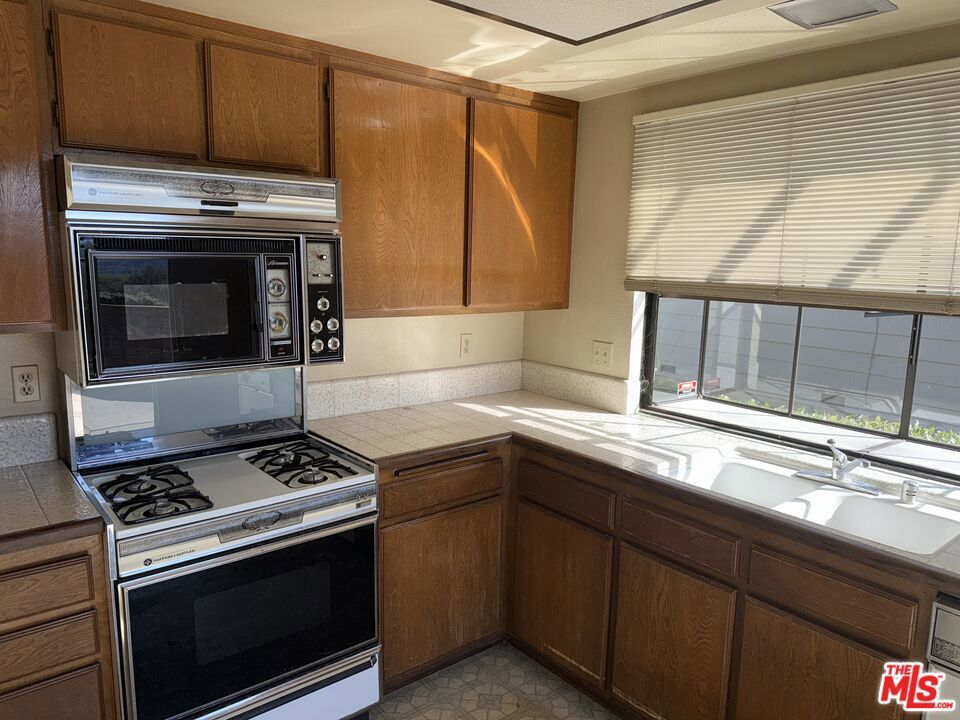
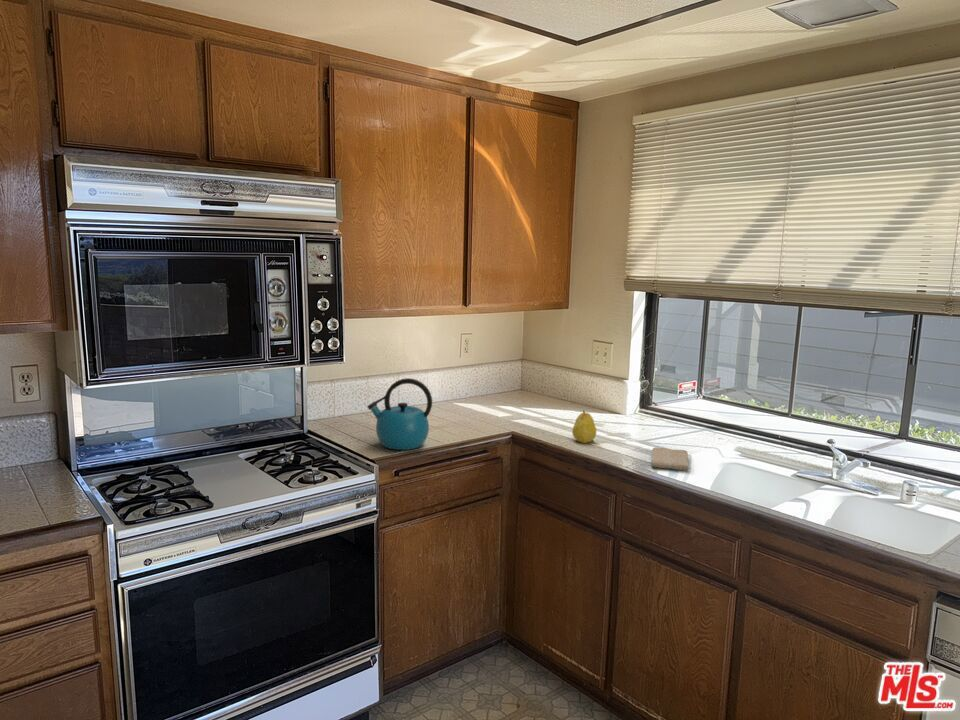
+ washcloth (669, 457)
+ fruit (585, 426)
+ kettle (399, 412)
